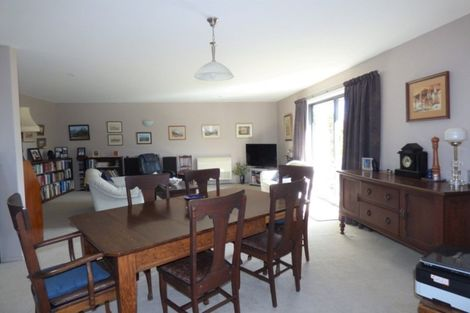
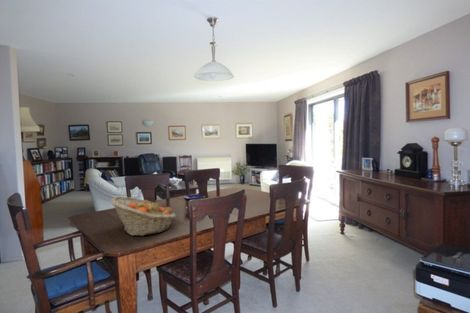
+ fruit basket (143, 212)
